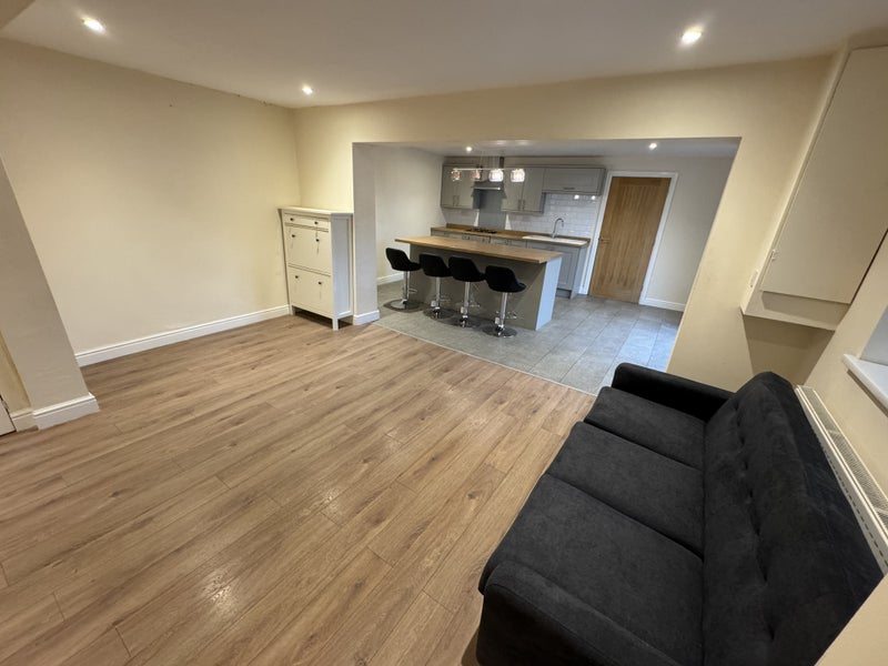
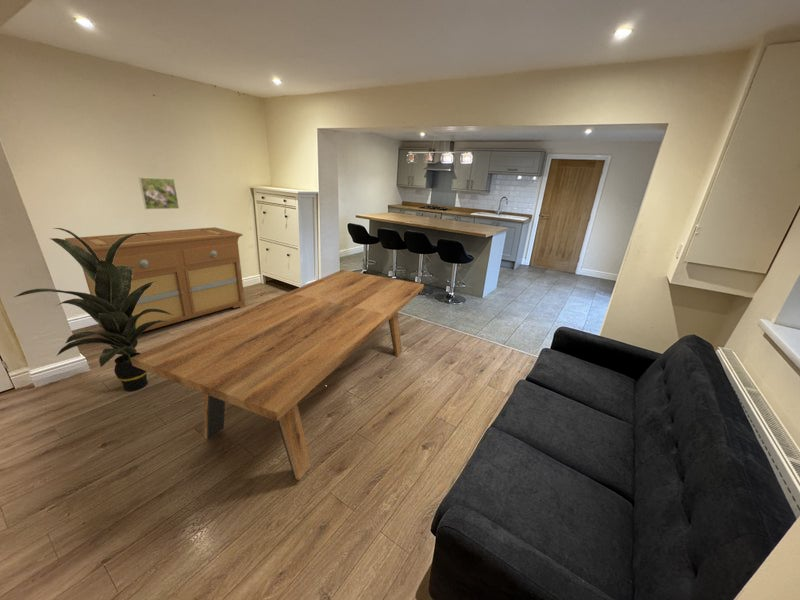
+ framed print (159, 193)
+ indoor plant (108, 313)
+ dining table (324, 349)
+ sideboard (172, 277)
